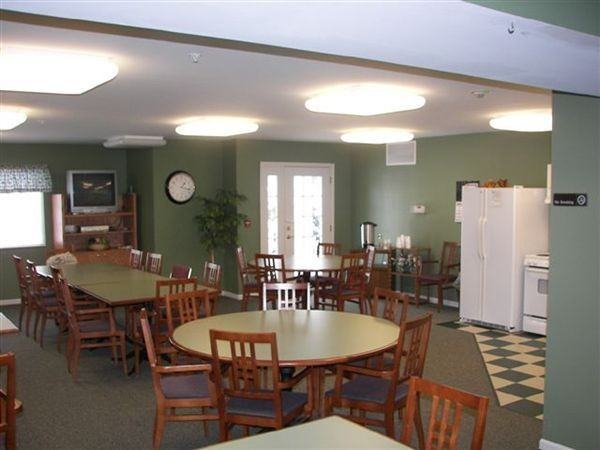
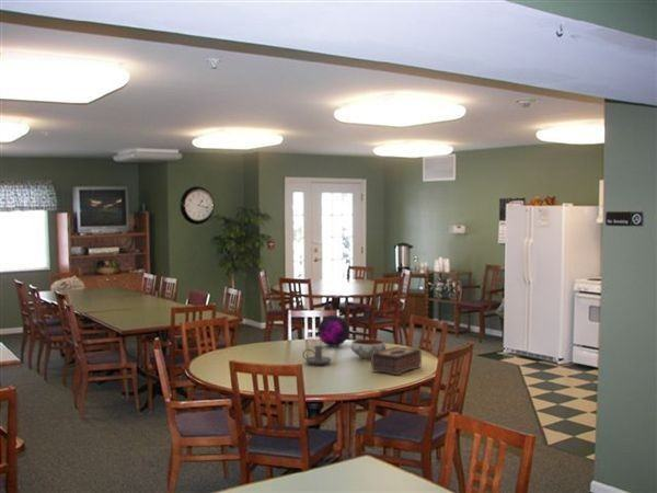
+ decorative orb (333, 330)
+ tissue box (396, 359)
+ bowl (368, 349)
+ candle holder (315, 354)
